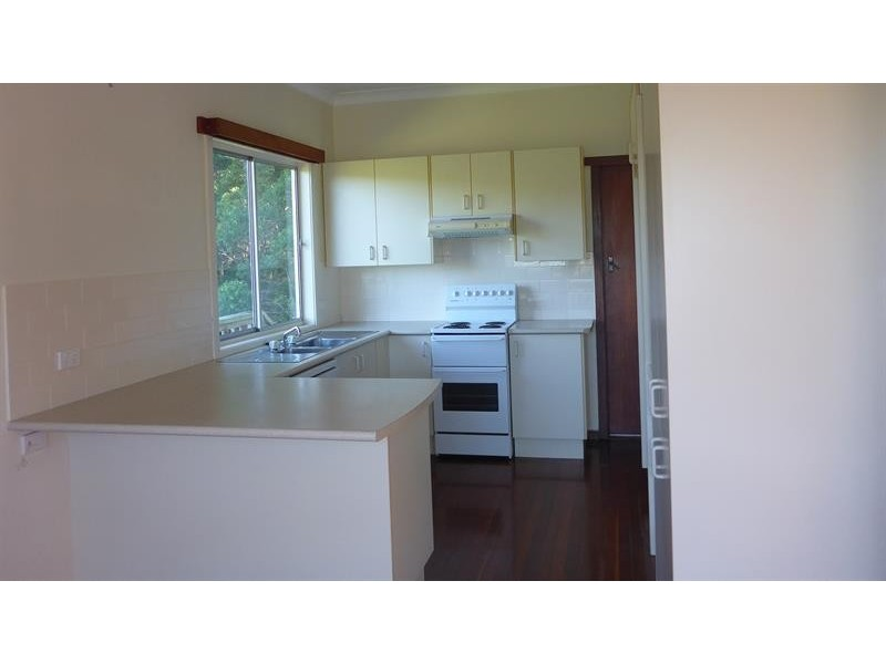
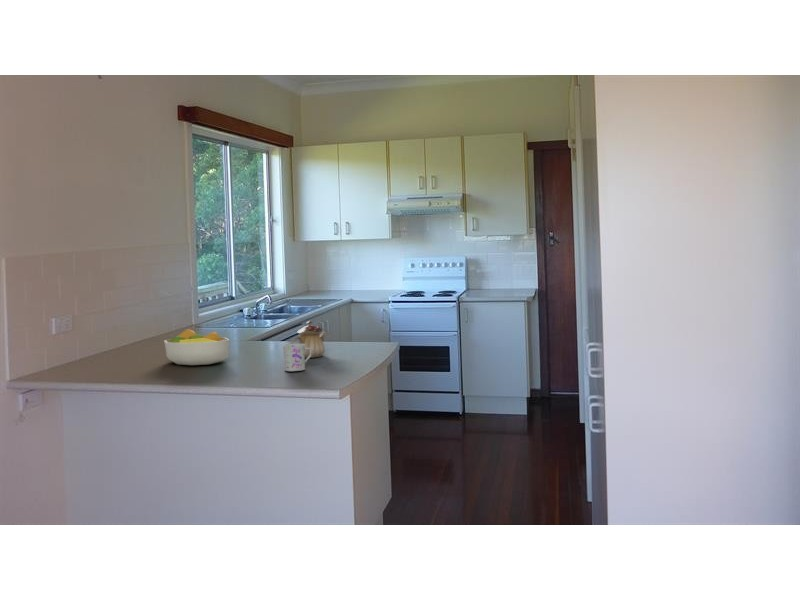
+ fruit bowl (196, 346)
+ teapot (308, 338)
+ mug (297, 357)
